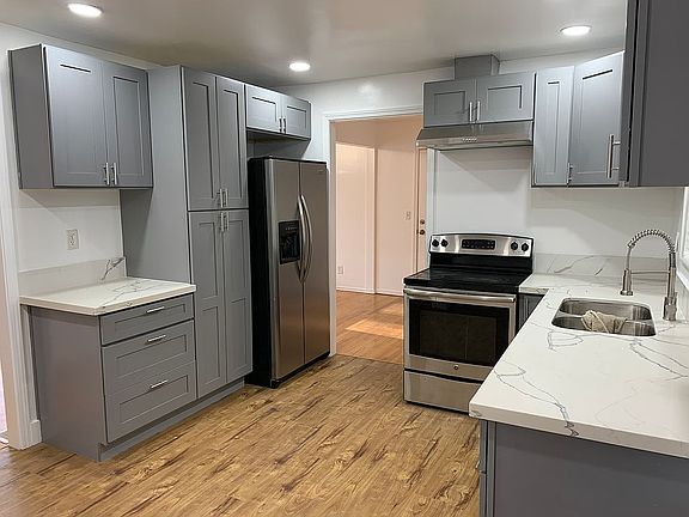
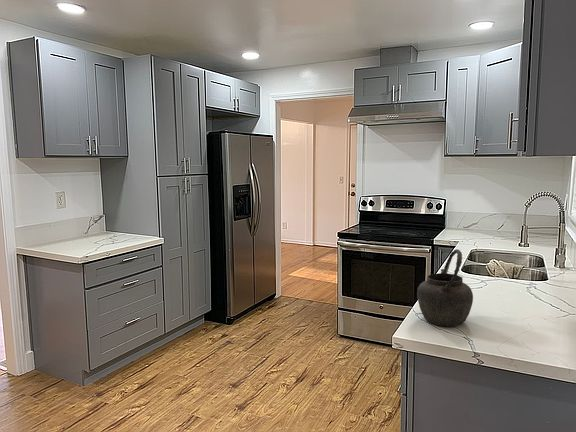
+ kettle (446, 283)
